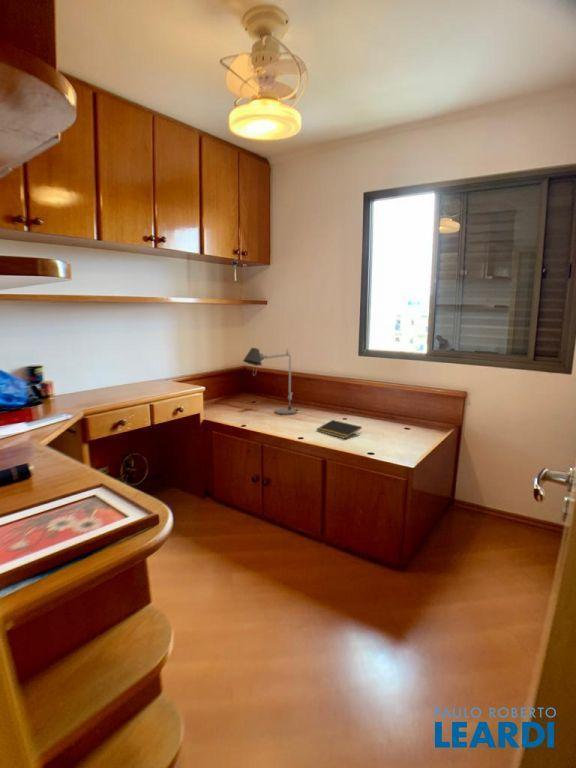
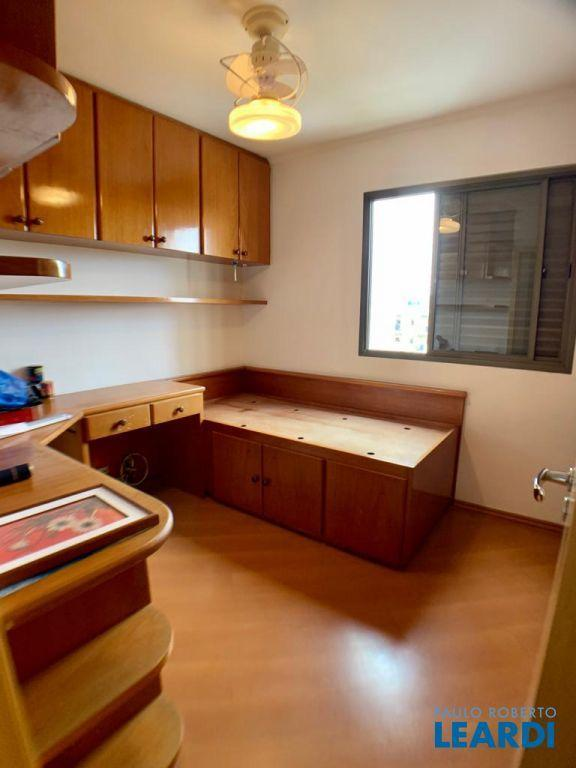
- desk lamp (289, 382)
- notepad (338, 428)
